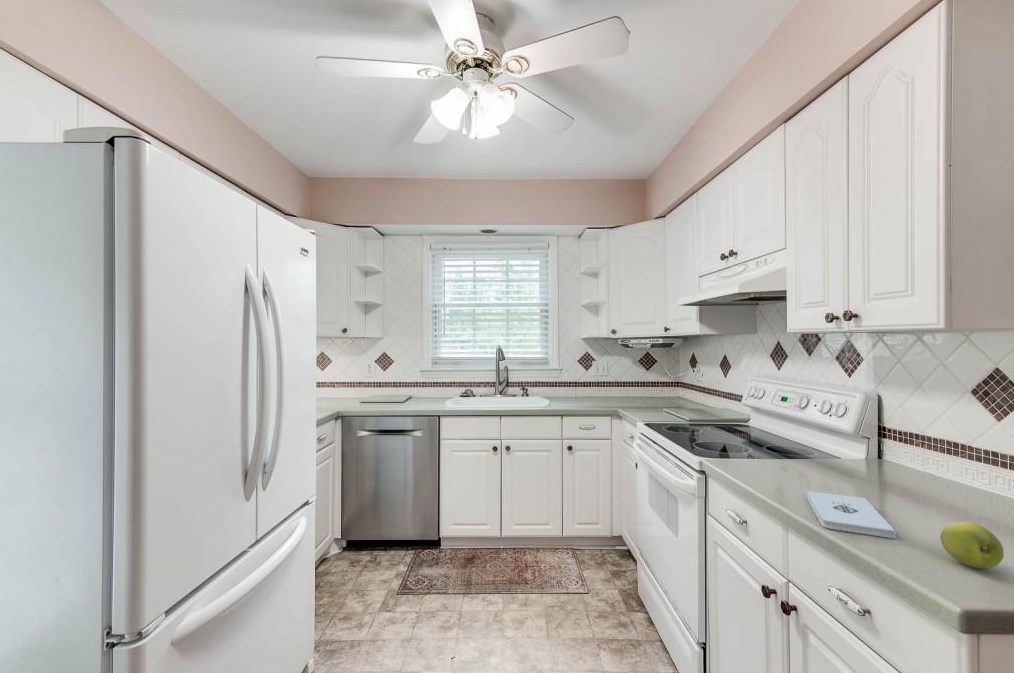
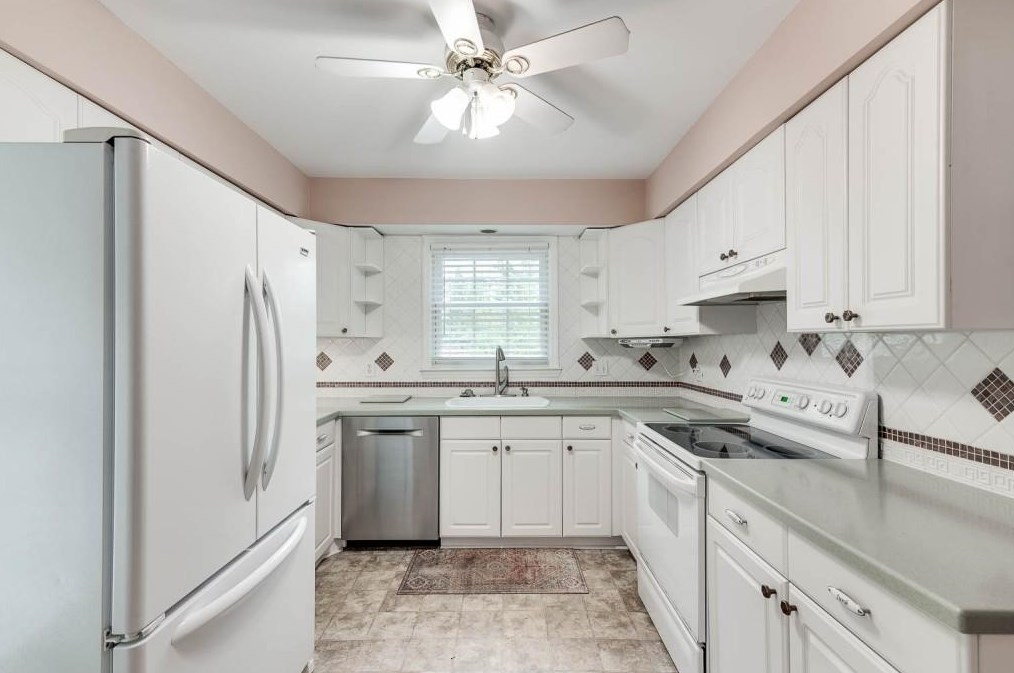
- apple (970, 543)
- notepad (845, 511)
